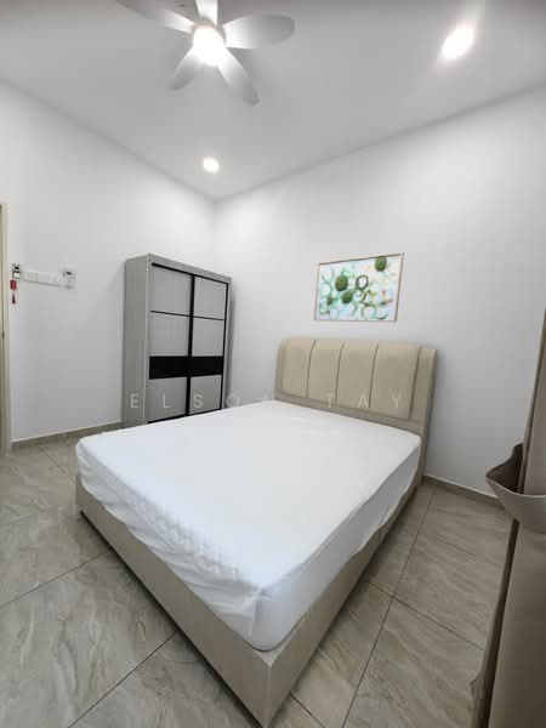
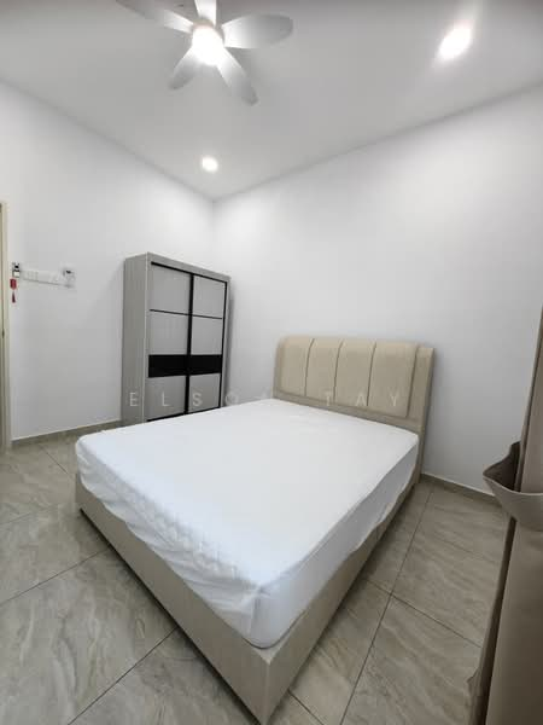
- wall art (353, 289)
